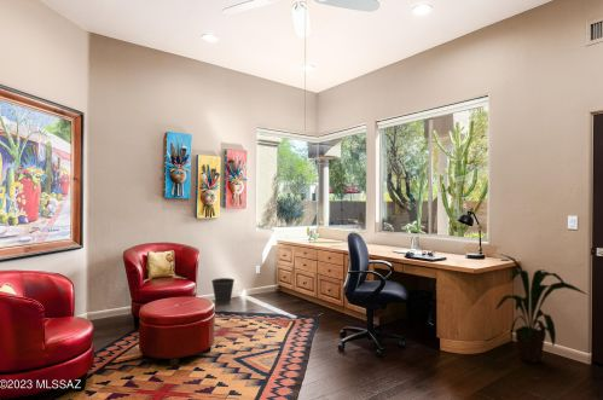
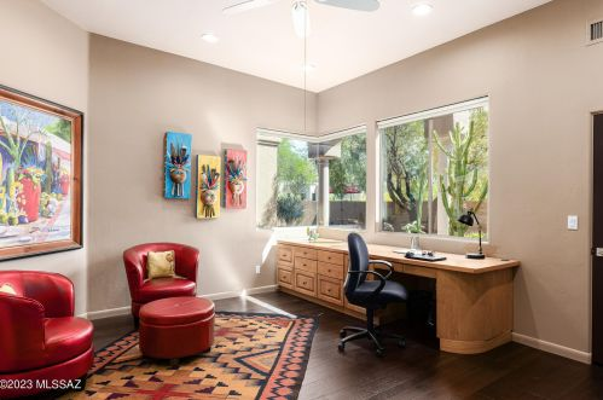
- house plant (539, 309)
- wastebasket (222, 291)
